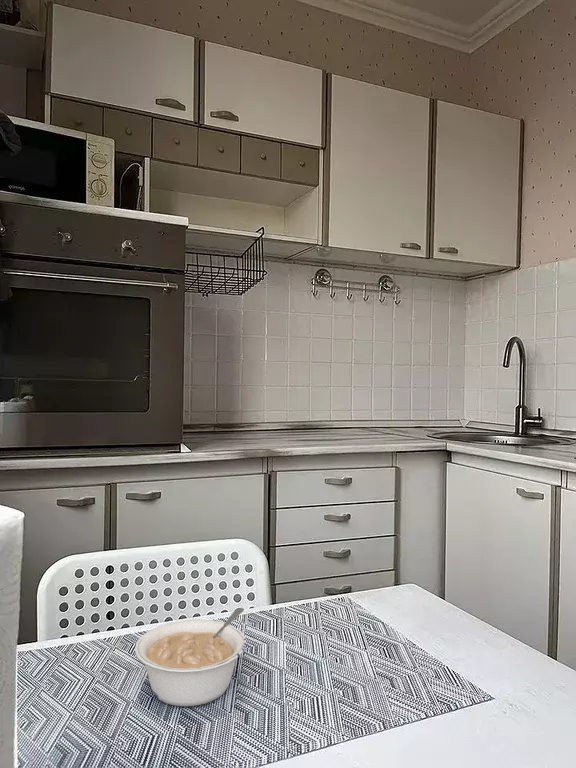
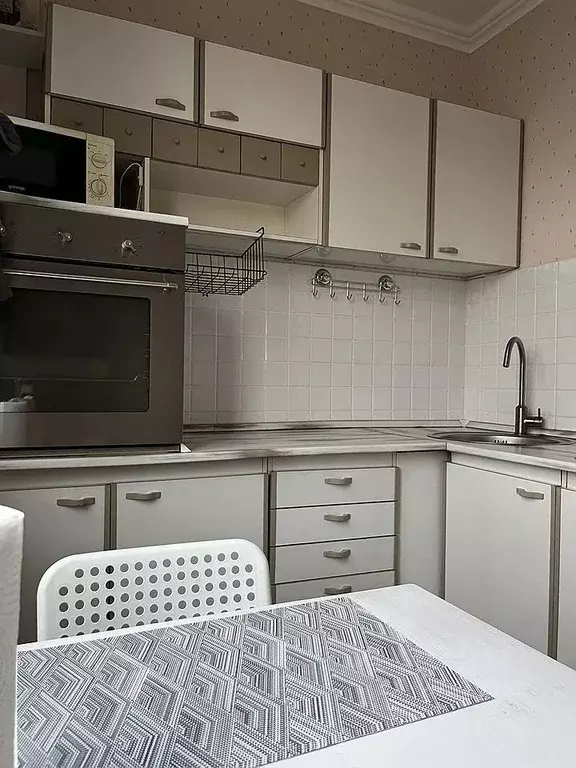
- legume (191, 657)
